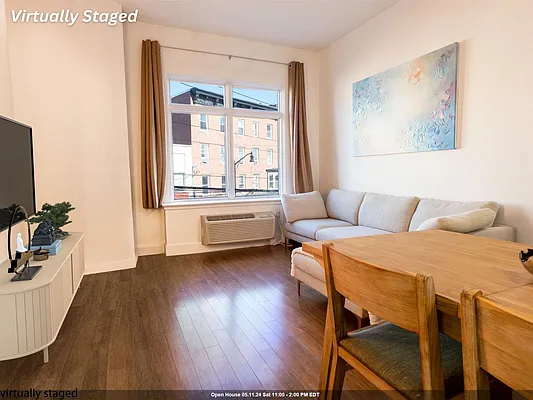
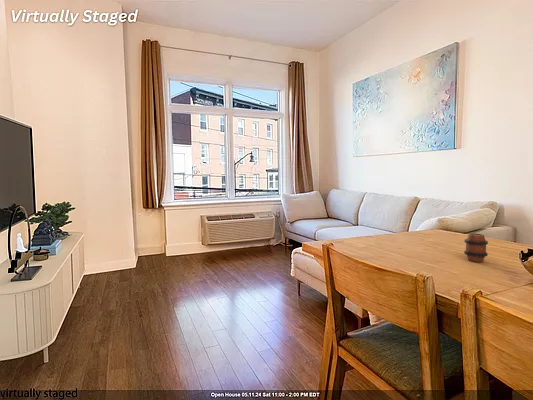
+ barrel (475, 247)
